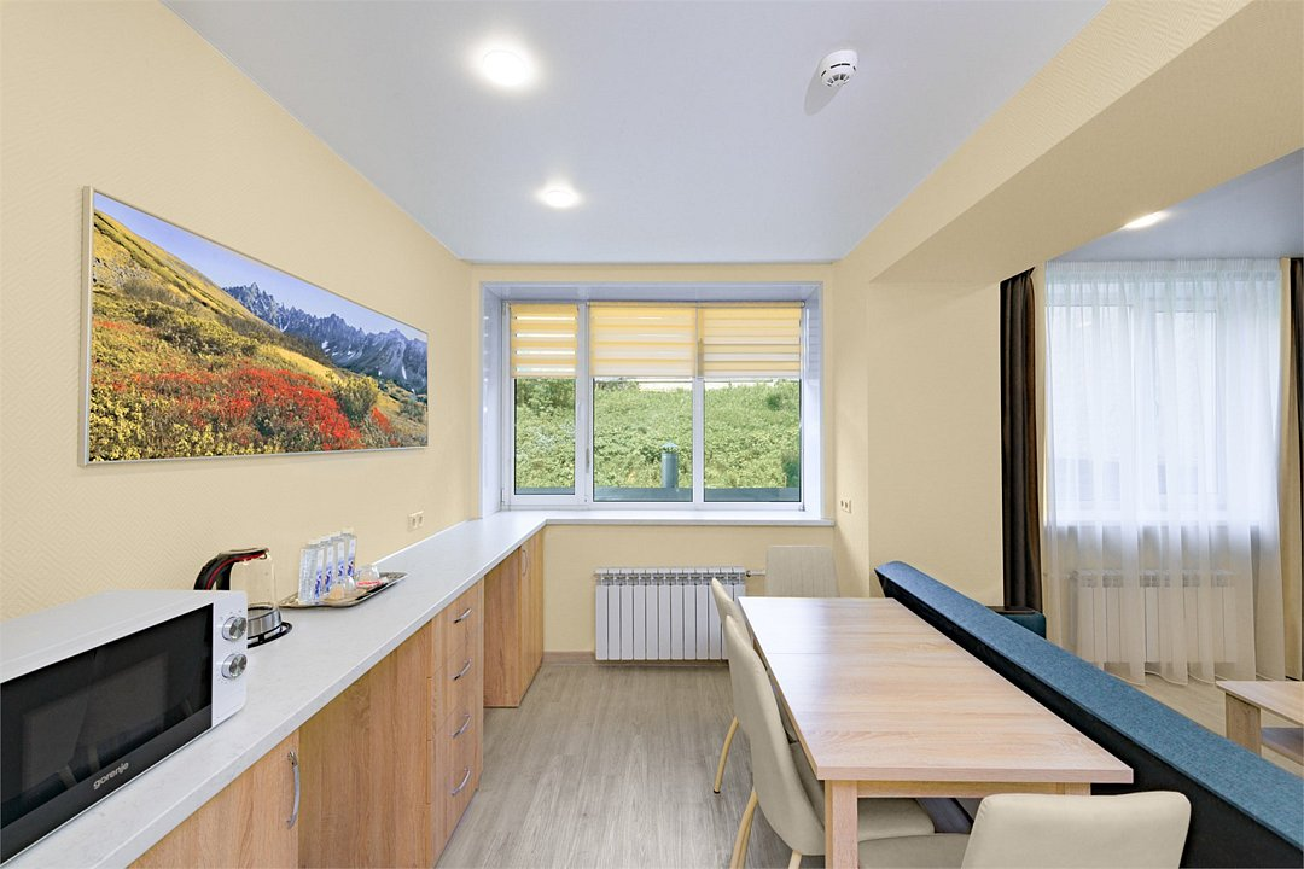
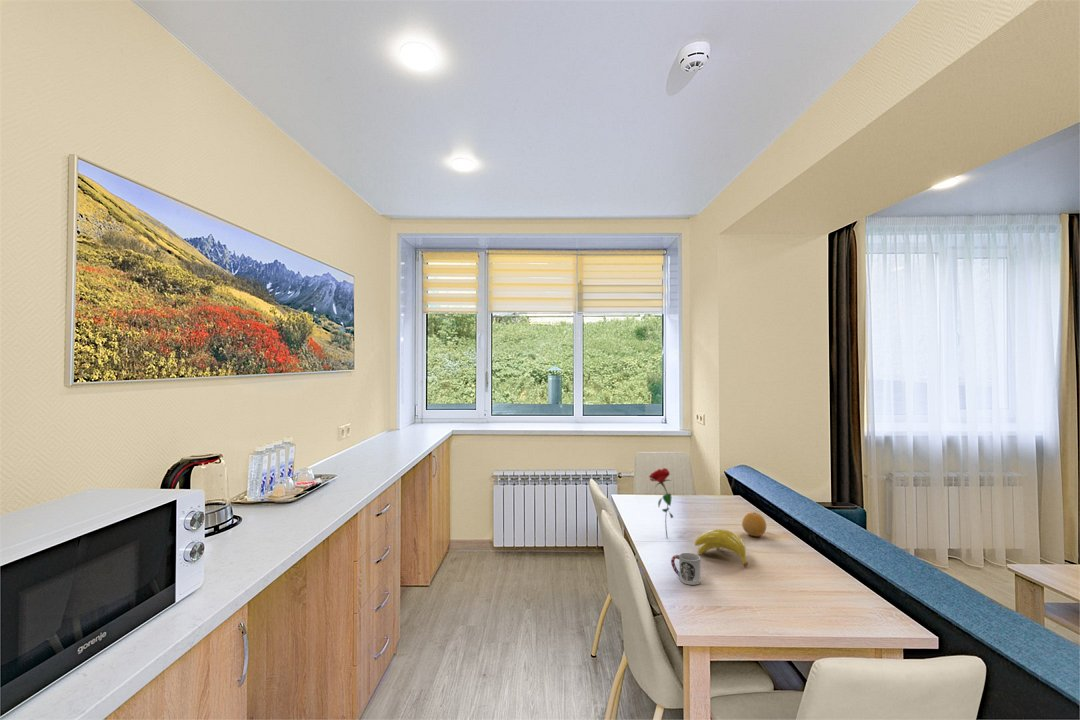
+ fruit (754, 524)
+ flower (660, 502)
+ cup (685, 567)
+ banana (724, 545)
